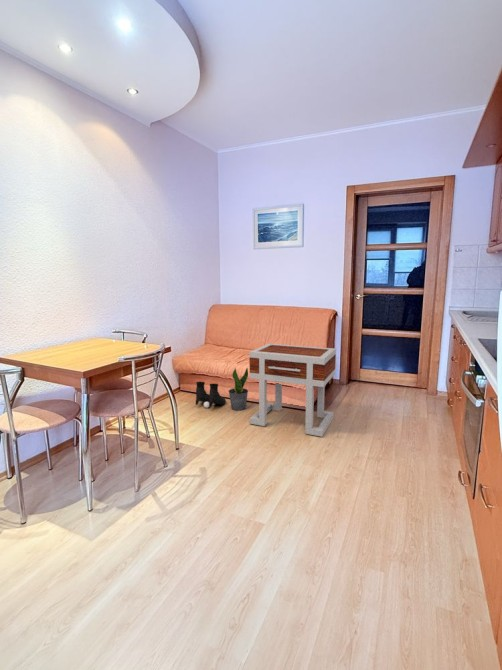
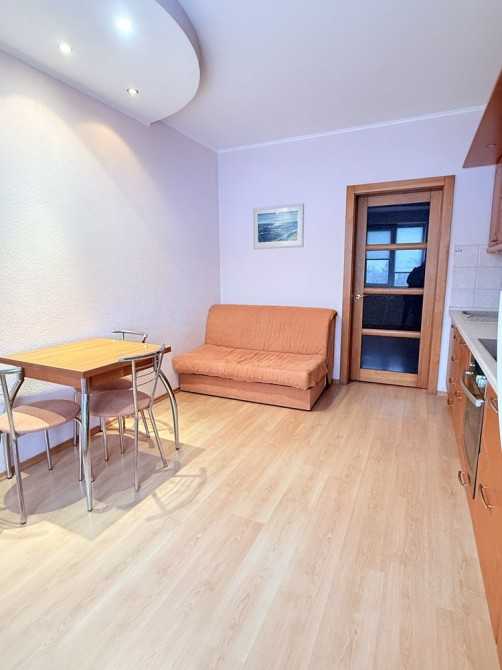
- potted plant (238, 387)
- boots (210, 392)
- side table (293, 383)
